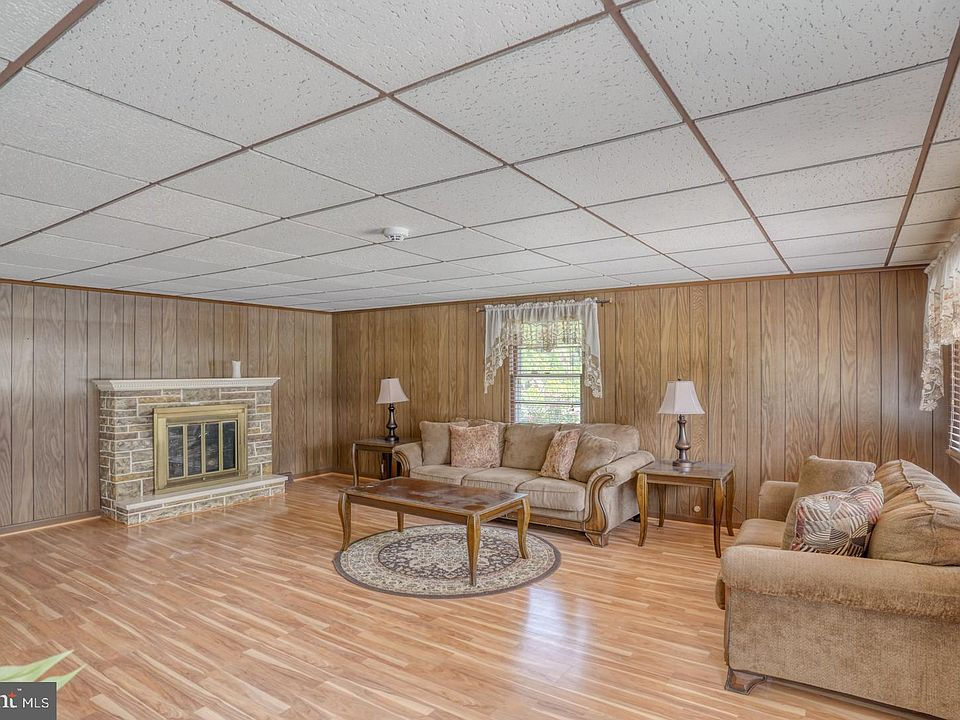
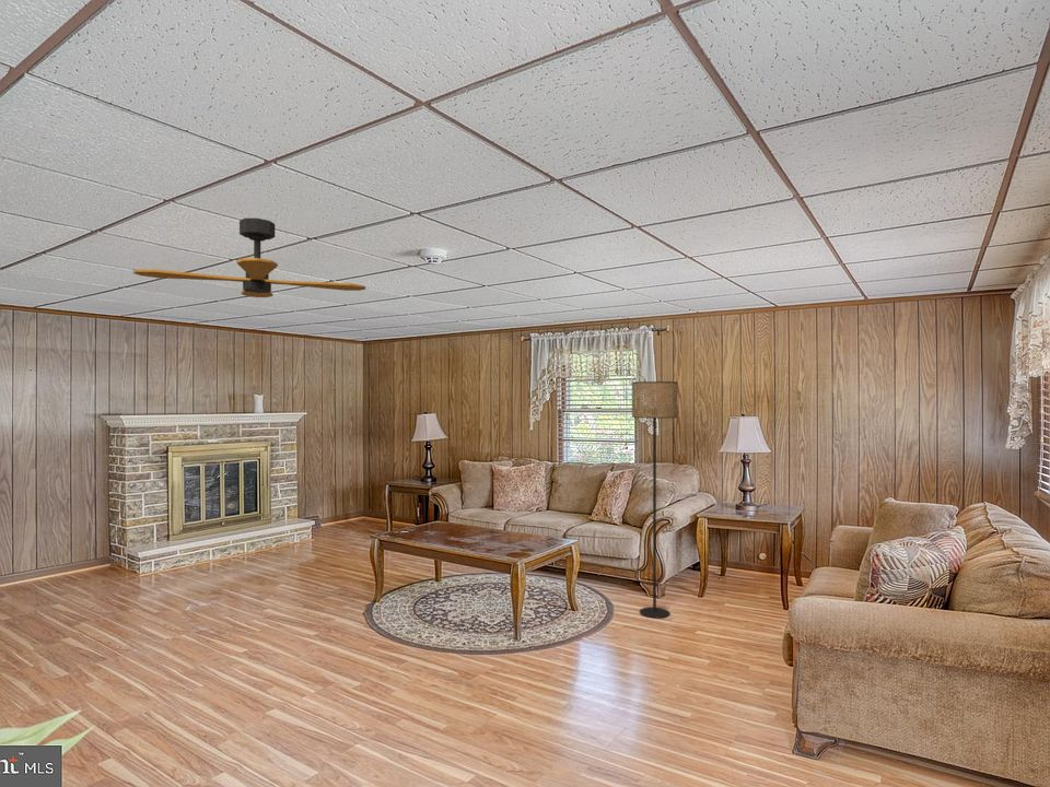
+ ceiling fan (257, 256)
+ floor lamp (654, 497)
